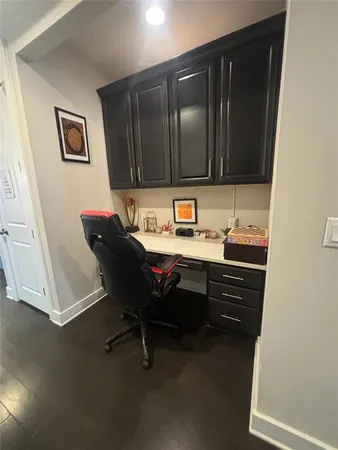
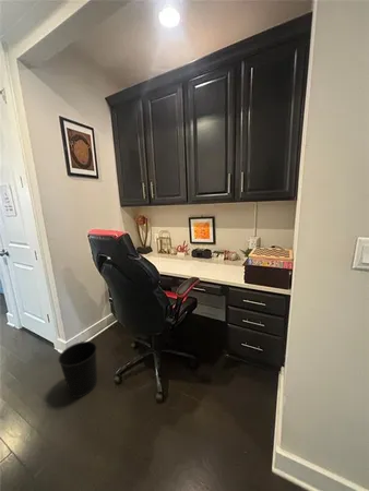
+ wastebasket (81, 369)
